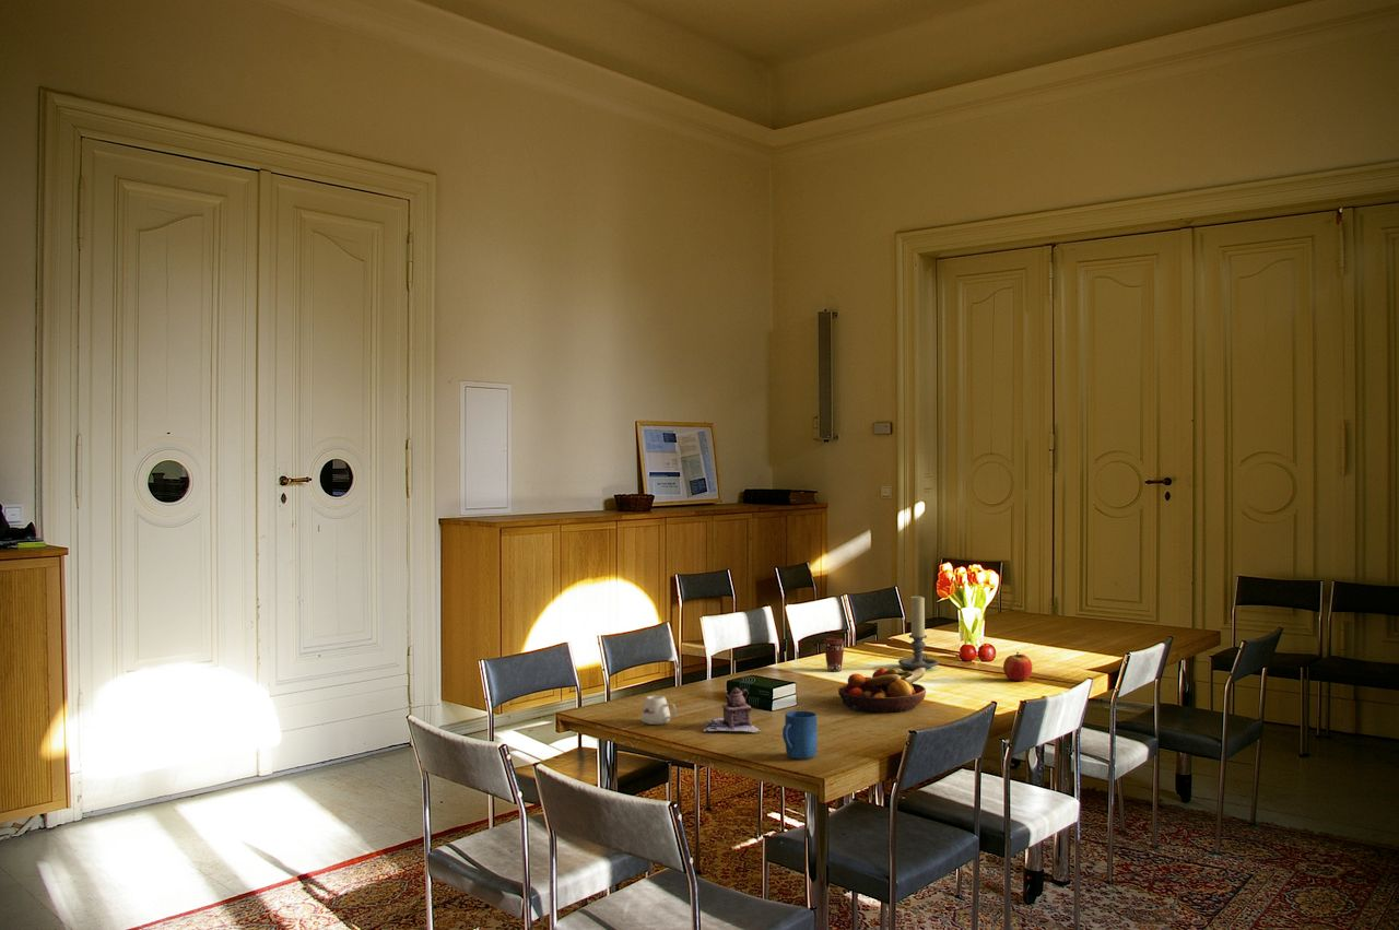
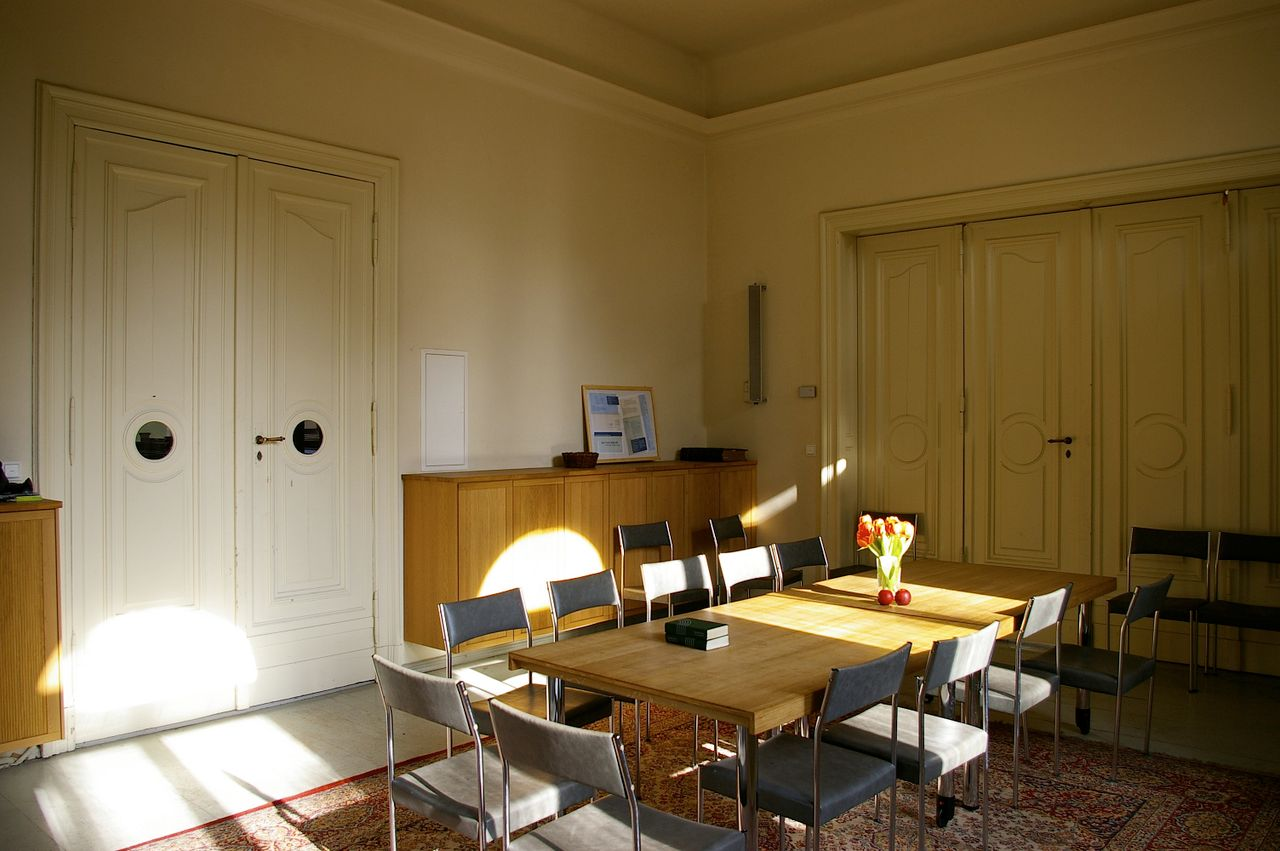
- mug (797, 735)
- apple (1018, 666)
- coffee cup (834, 654)
- teapot (733, 706)
- mug (659, 709)
- candle holder (919, 631)
- fruit bowl (882, 685)
